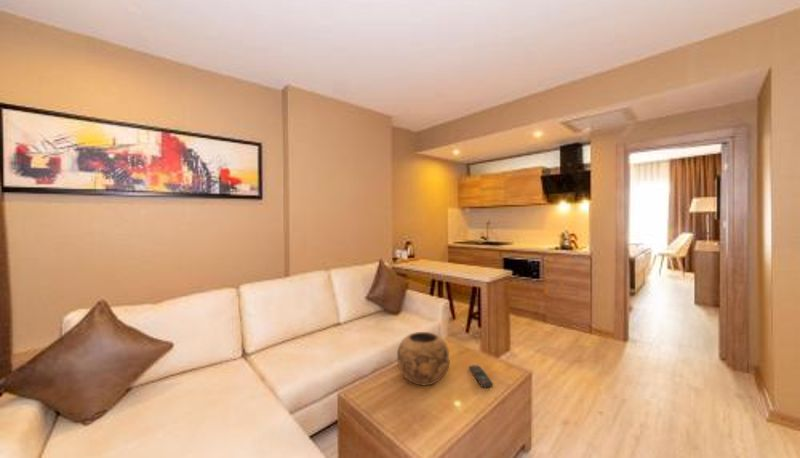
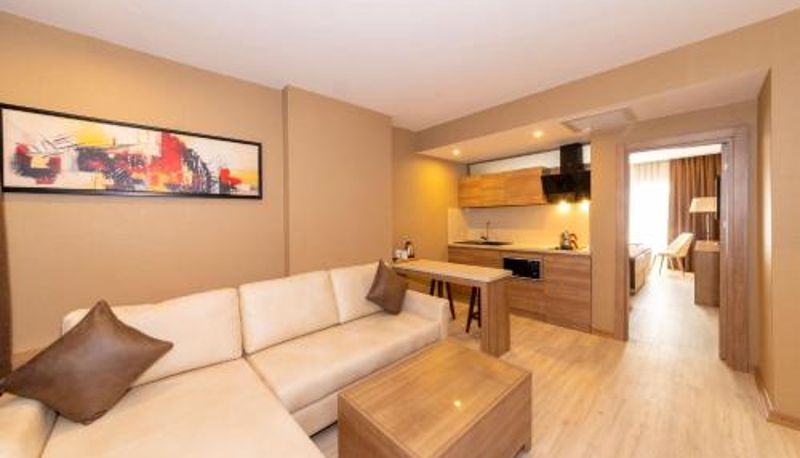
- remote control (480, 375)
- decorative bowl (423, 357)
